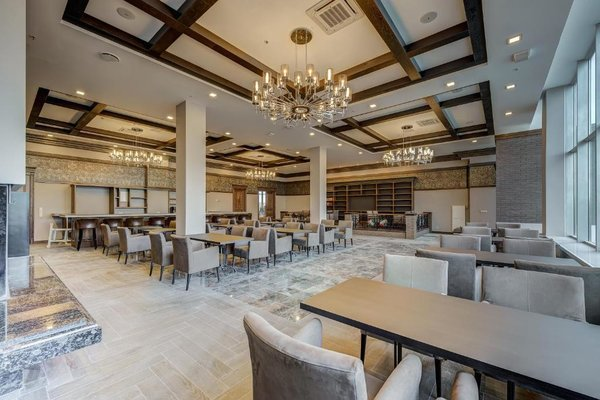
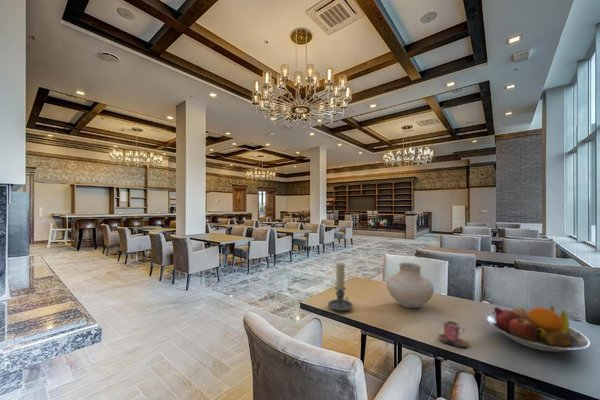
+ mug (453, 331)
+ candle holder (341, 284)
+ vase (409, 284)
+ fruit bowl (532, 324)
